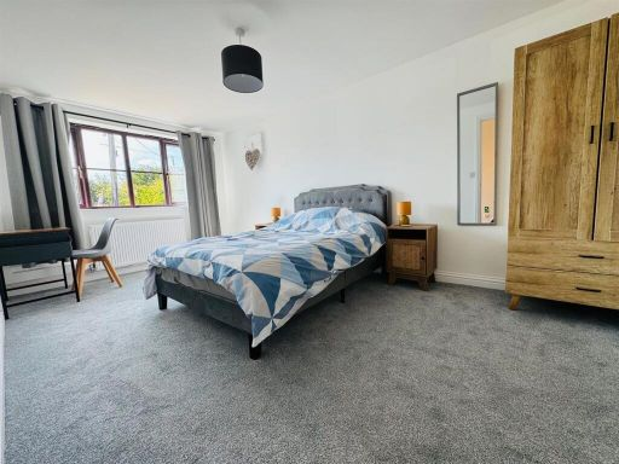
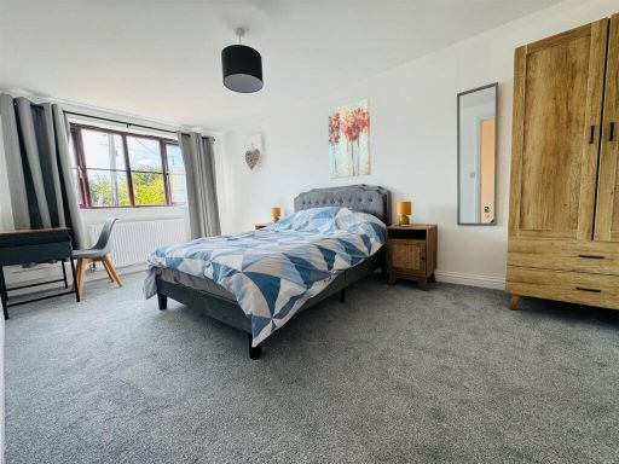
+ wall art (348, 141)
